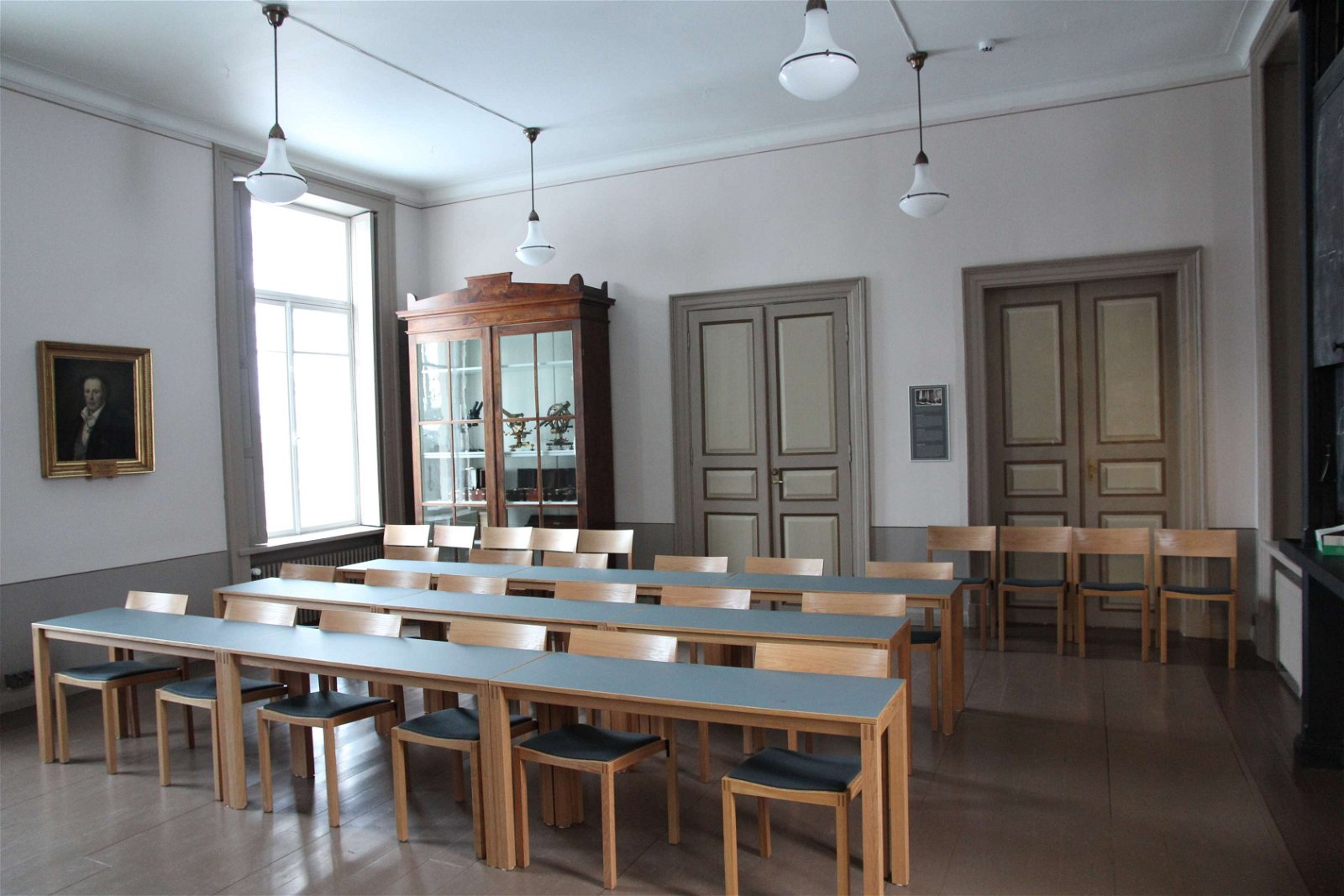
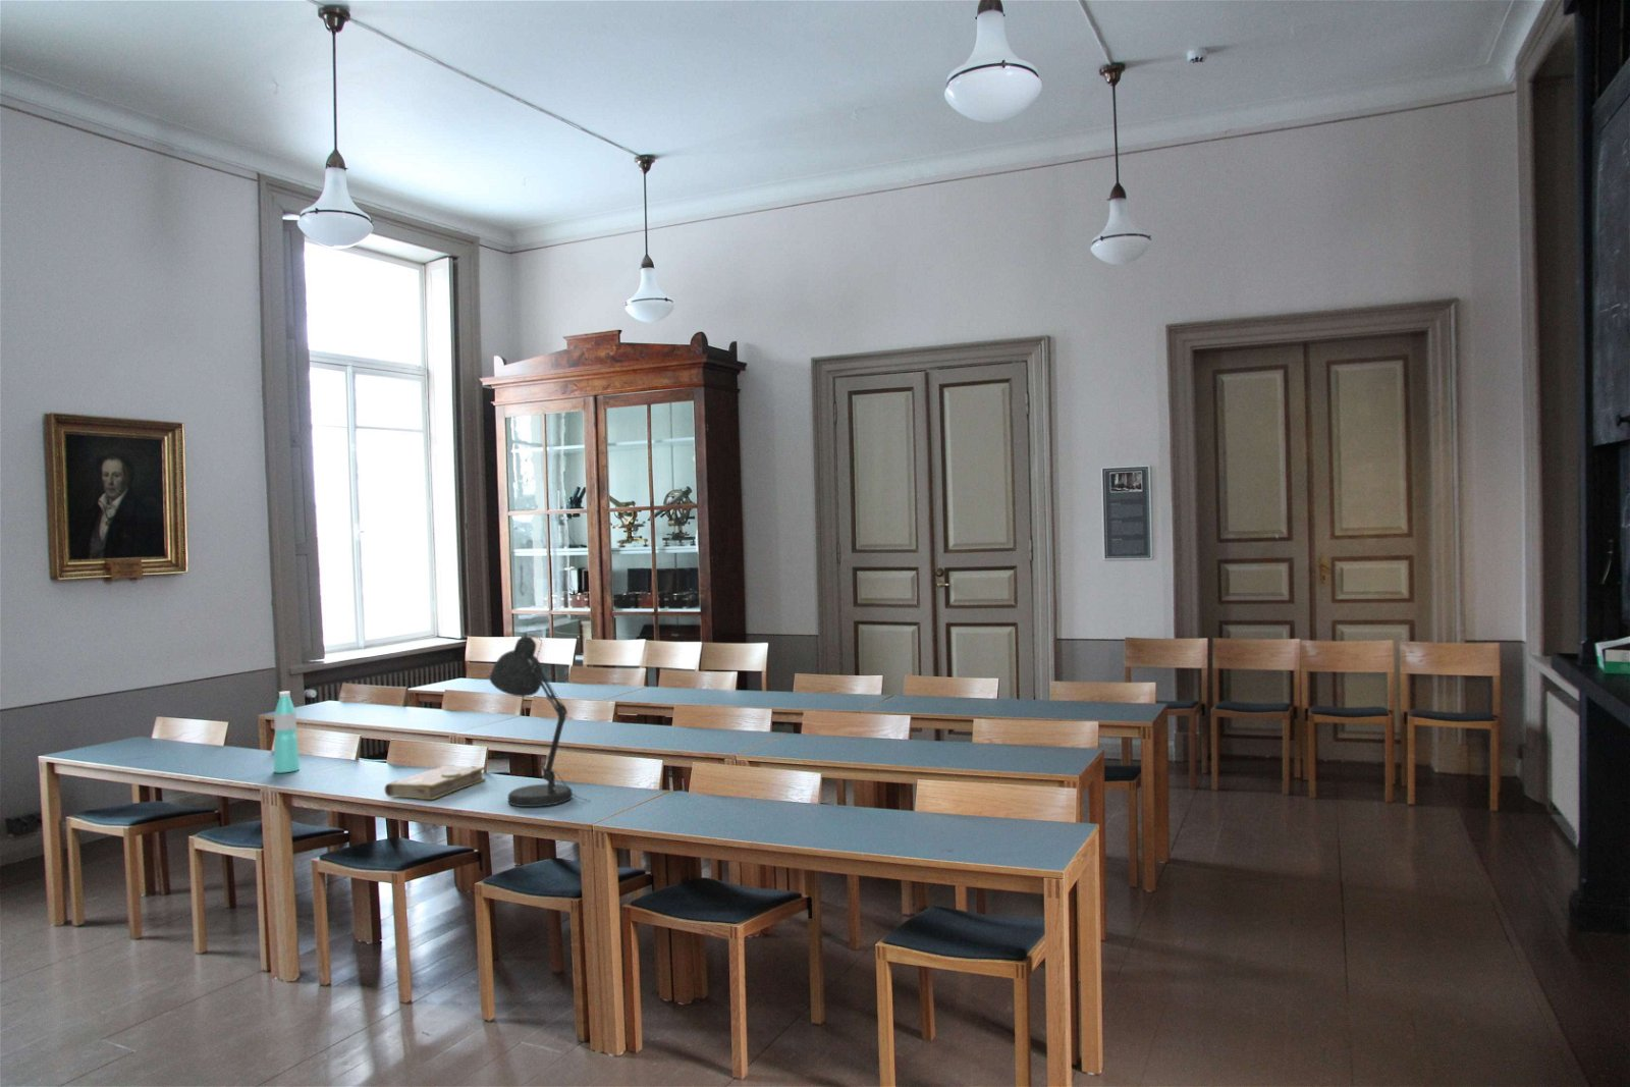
+ water bottle (285, 730)
+ book (437, 780)
+ desk lamp (553, 707)
